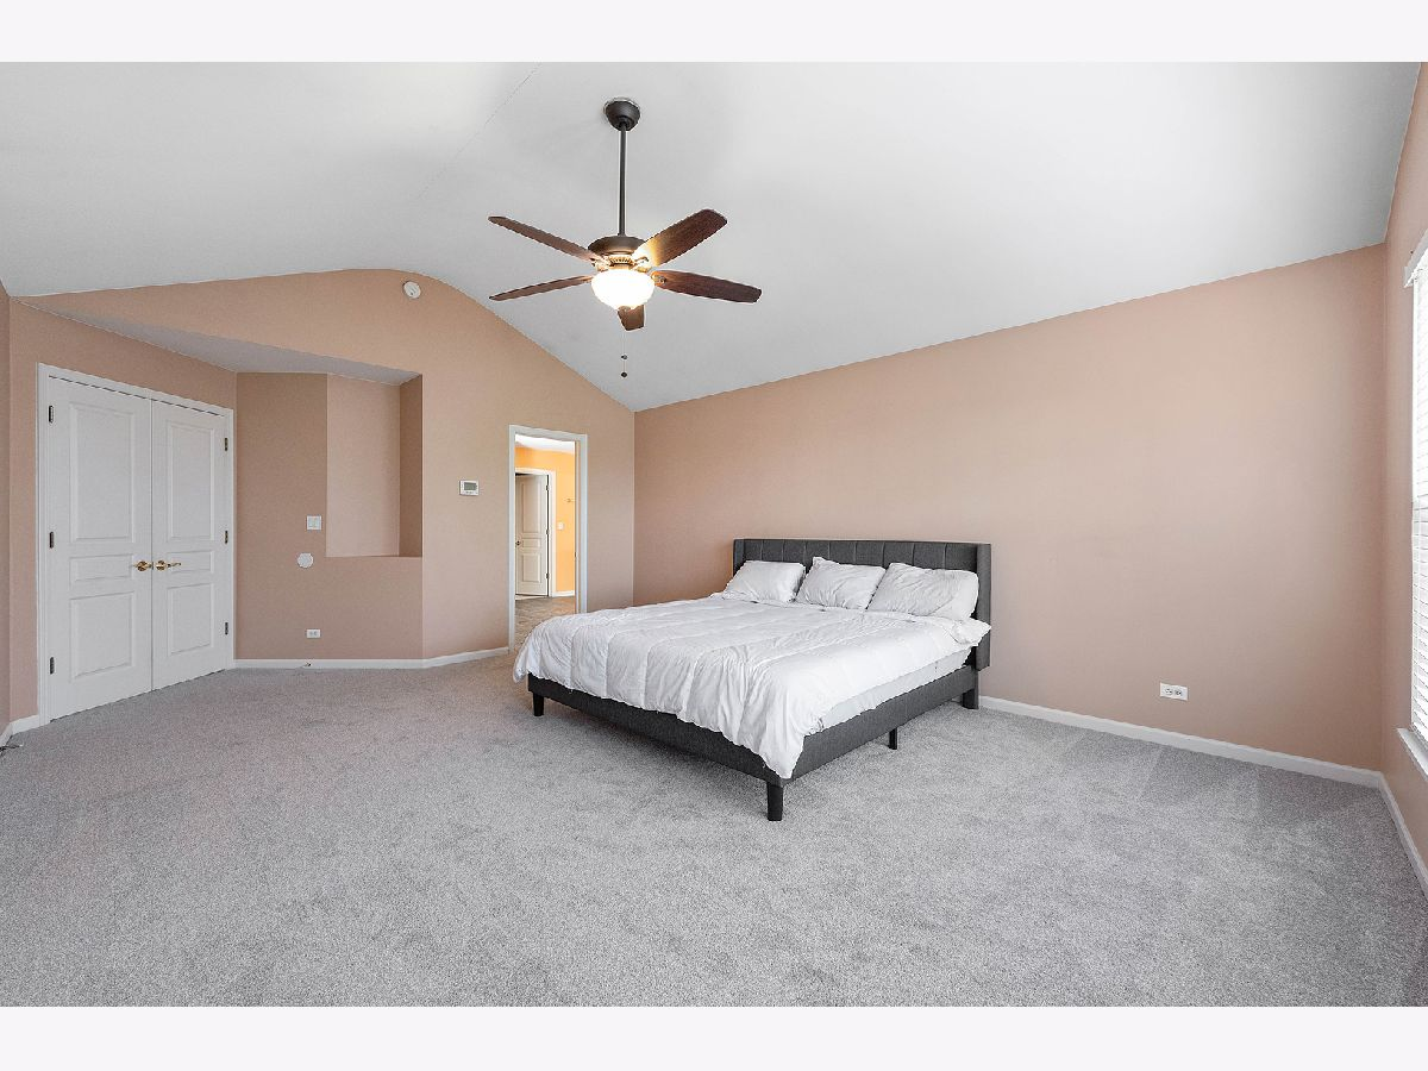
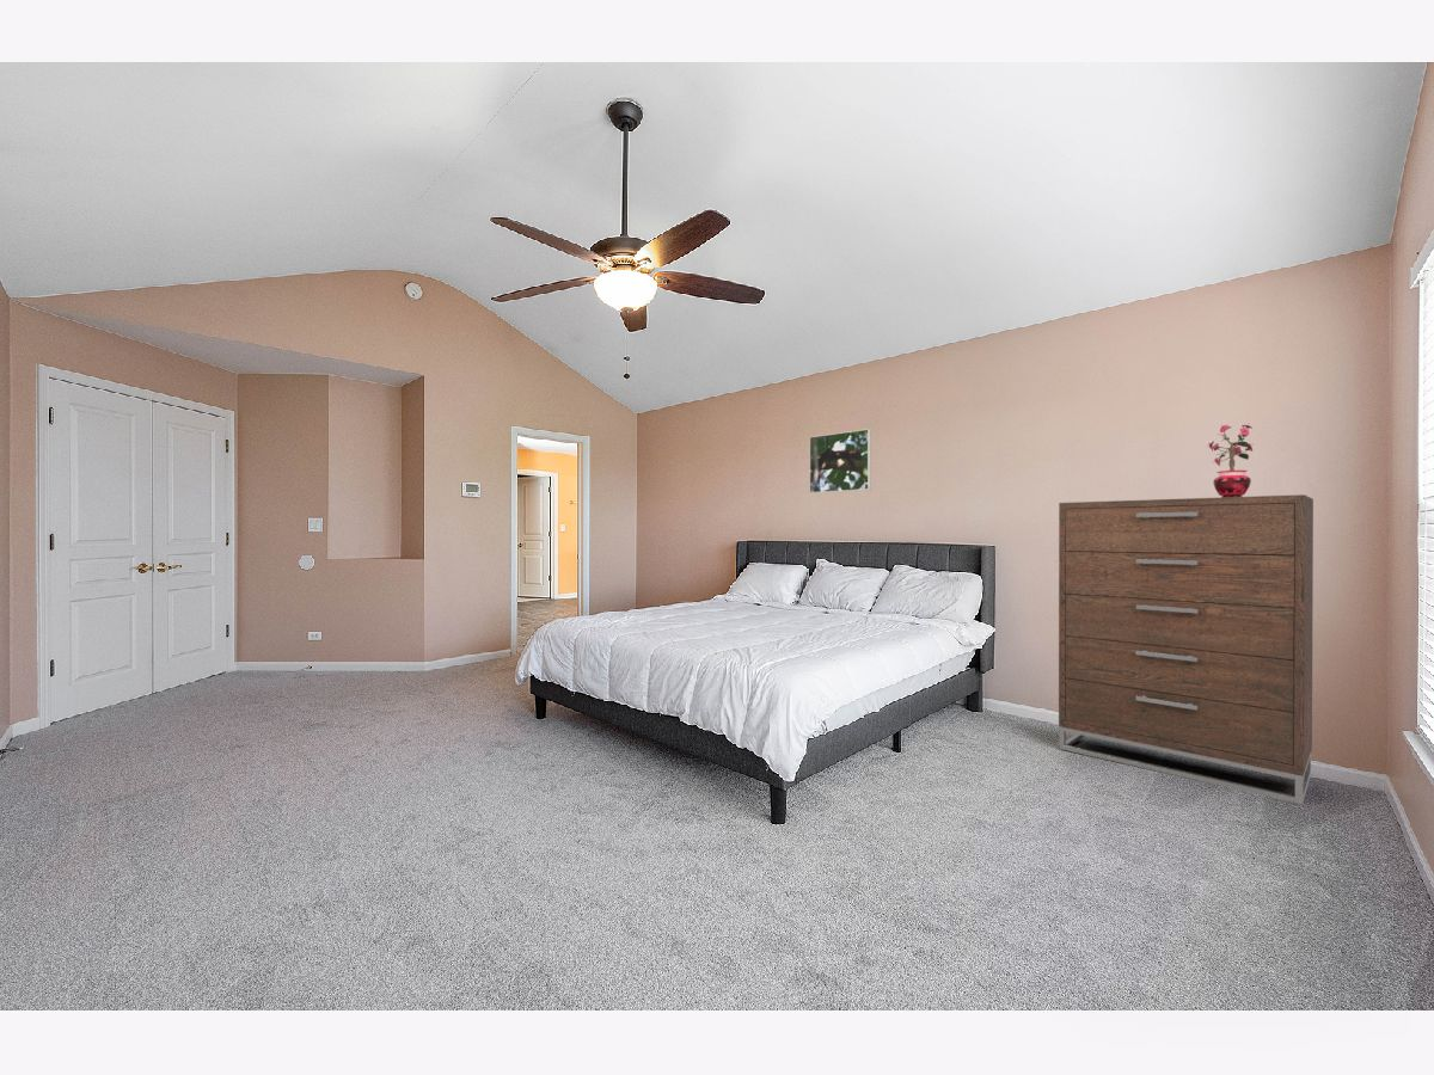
+ dresser (1177, 631)
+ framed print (839, 462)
+ potted plant (1232, 460)
